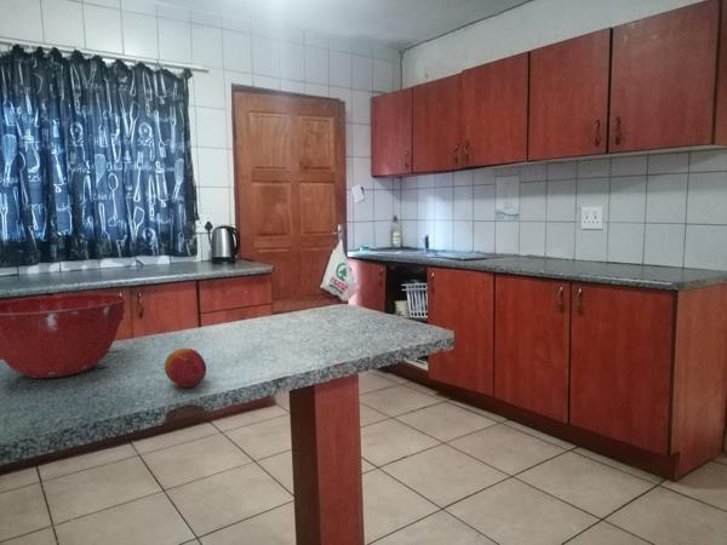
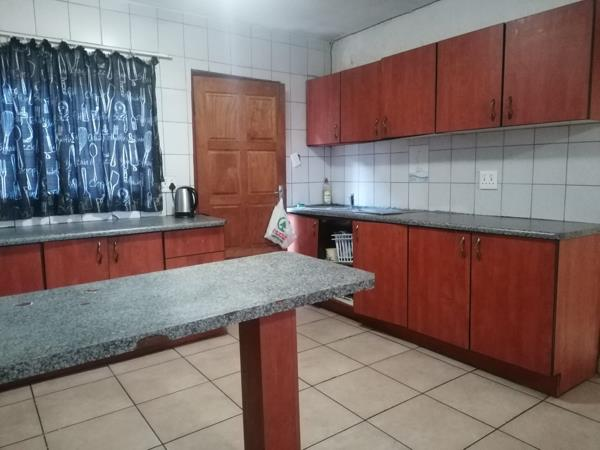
- mixing bowl (58, 335)
- fruit (183, 367)
